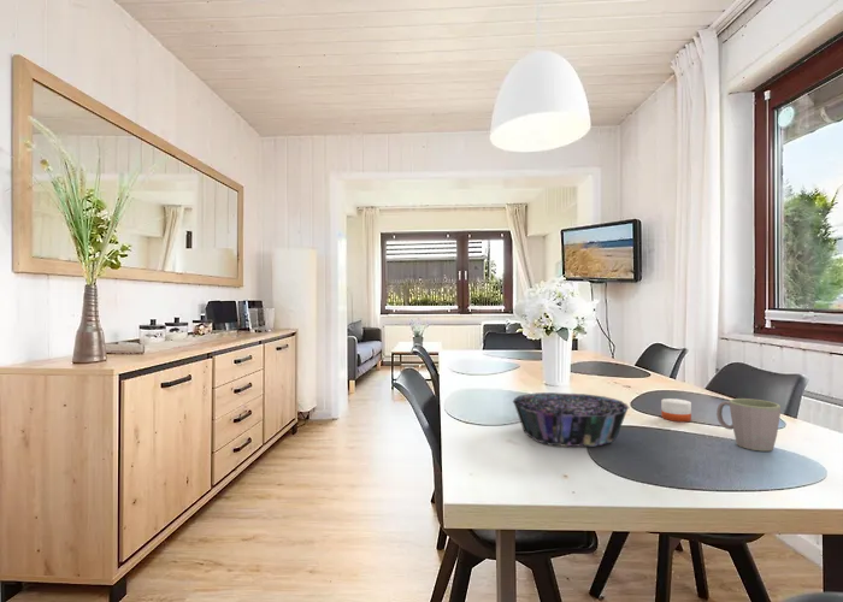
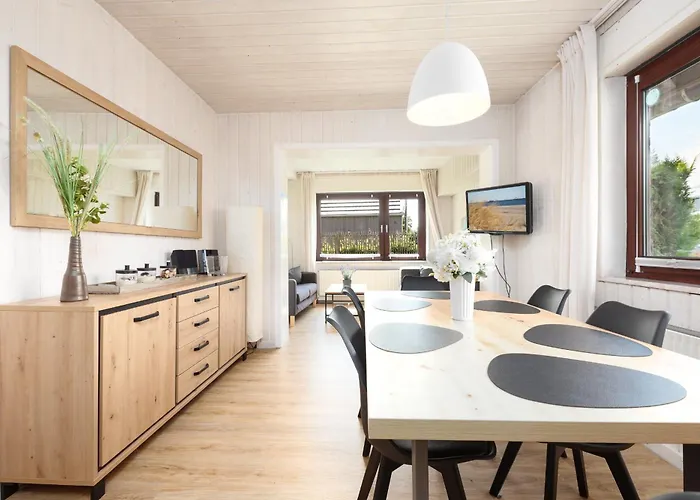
- mug (745, 421)
- candle (676, 400)
- decorative bowl (568, 418)
